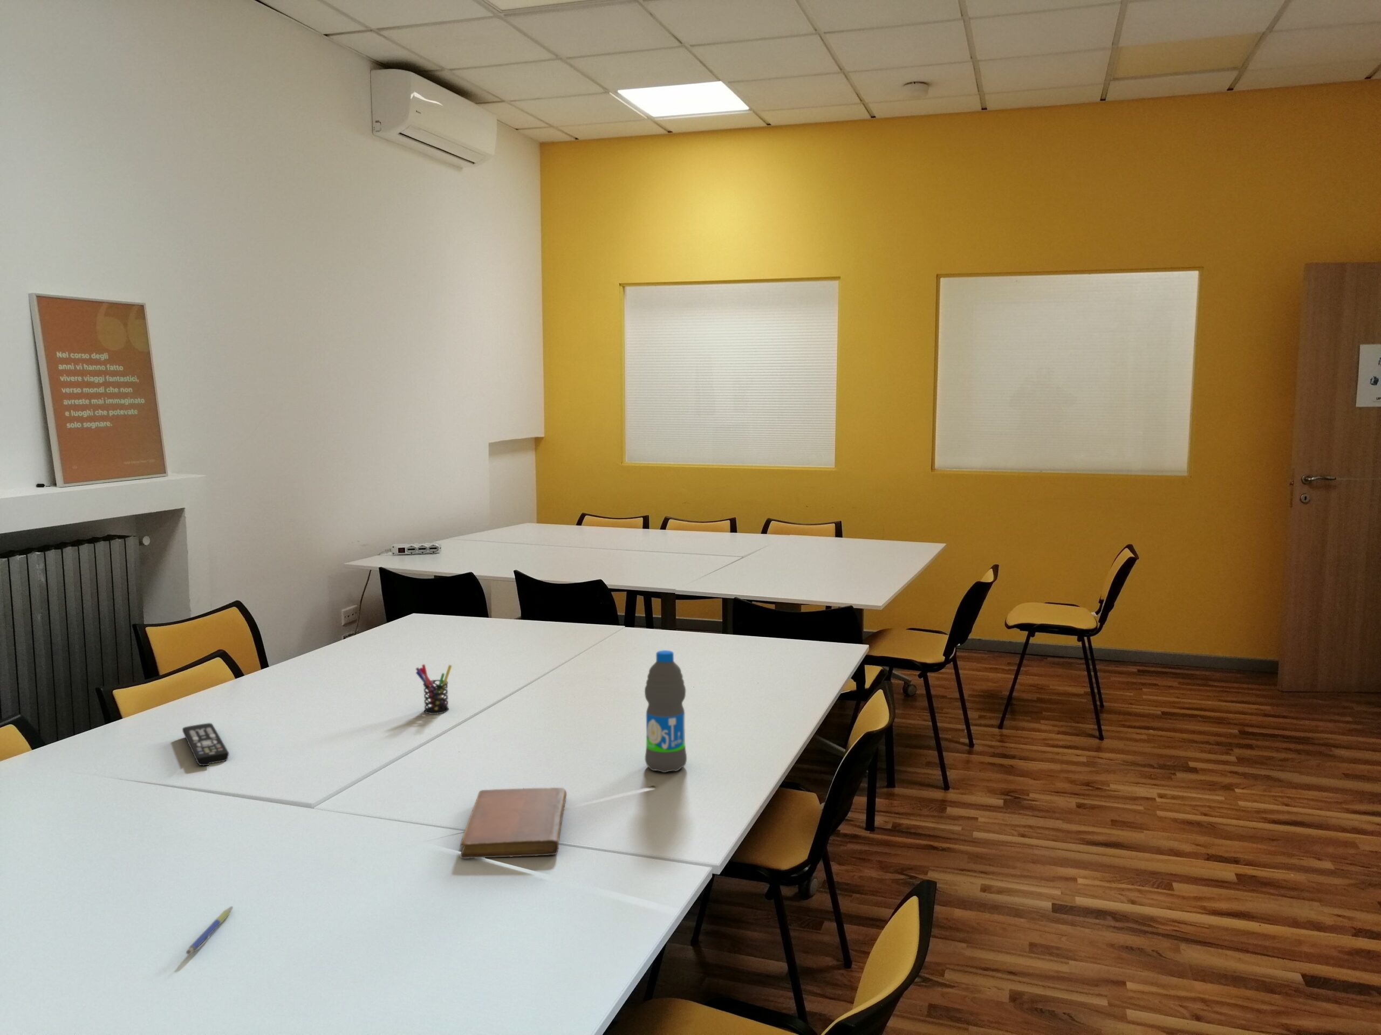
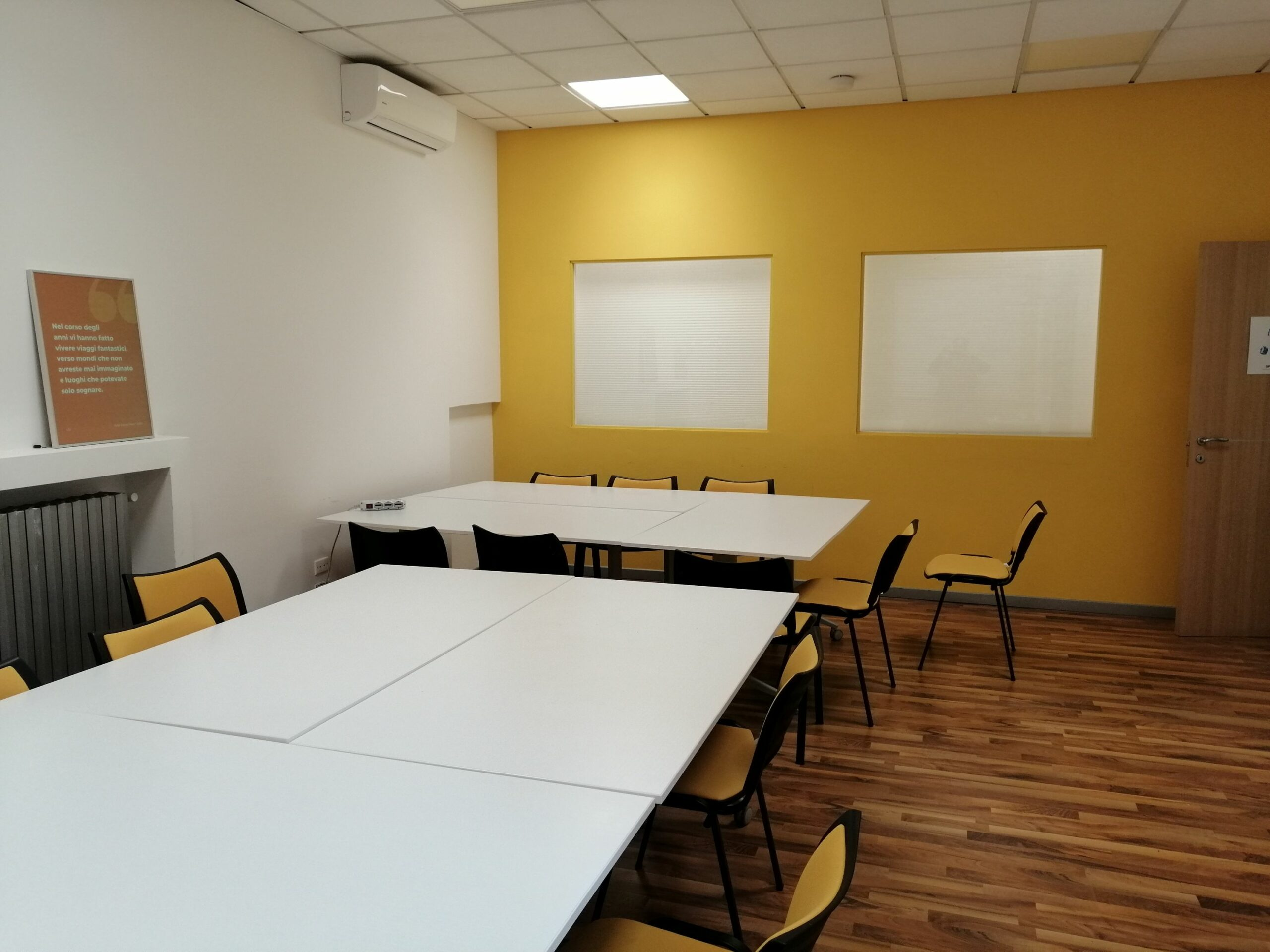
- pen holder (435, 687)
- pen (211, 928)
- notebook (517, 820)
- remote control (204, 744)
- water bottle (665, 710)
